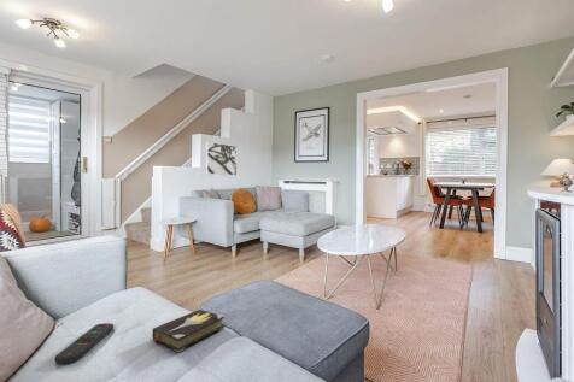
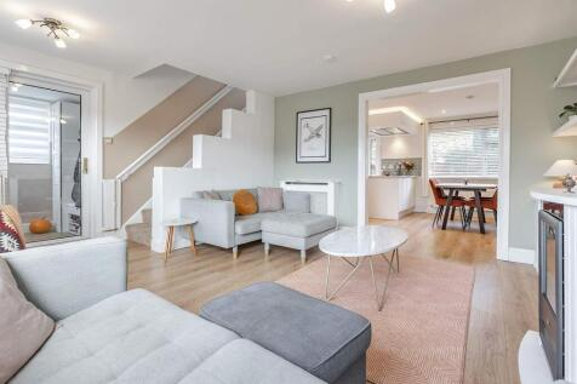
- hardback book (189, 327)
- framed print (222, 159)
- remote control (87, 340)
